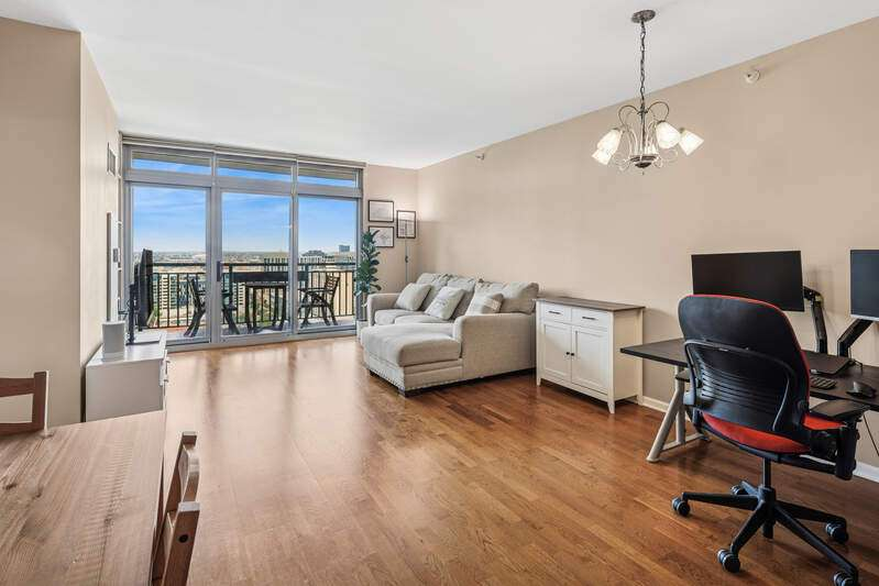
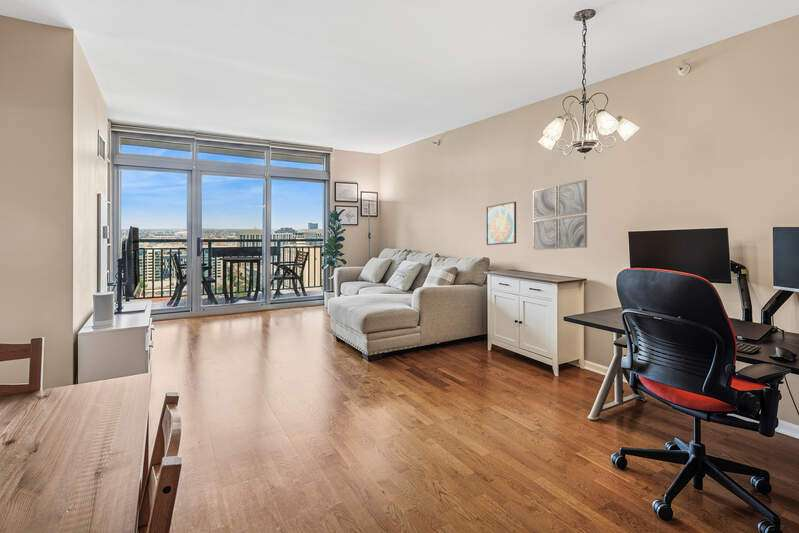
+ wall art (557, 216)
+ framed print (500, 224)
